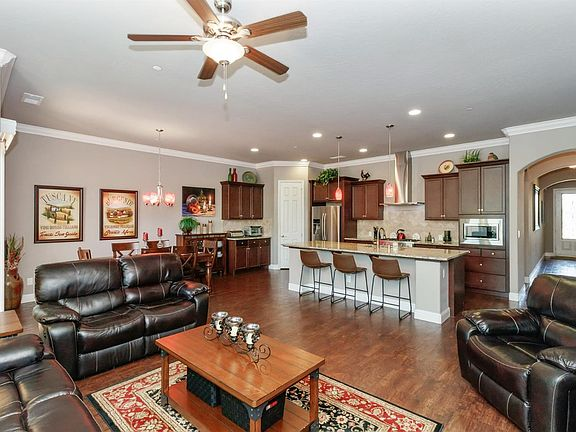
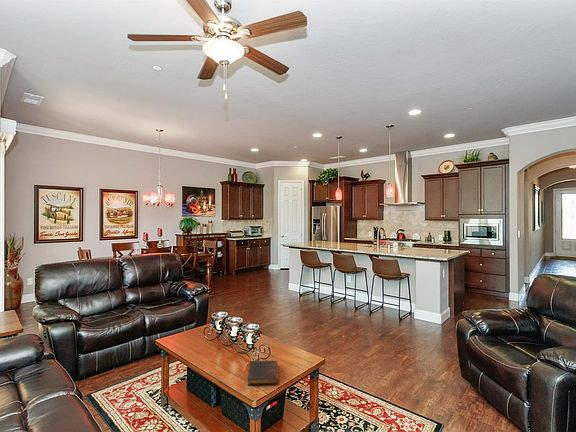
+ book (263, 372)
